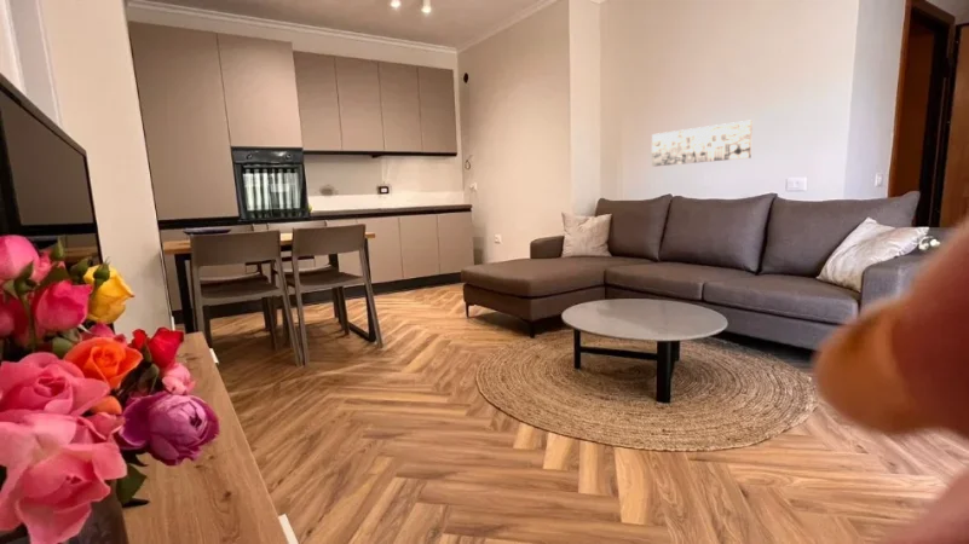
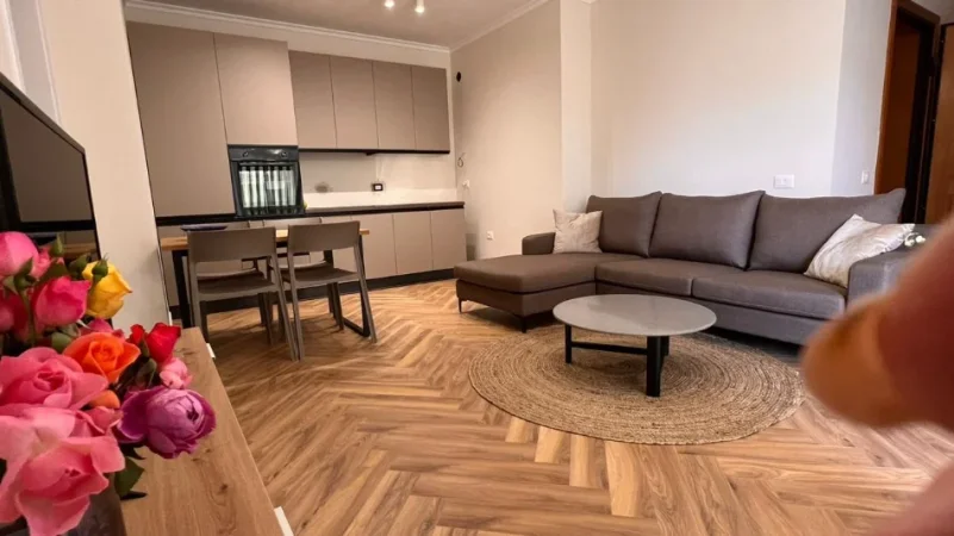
- wall art (697, 145)
